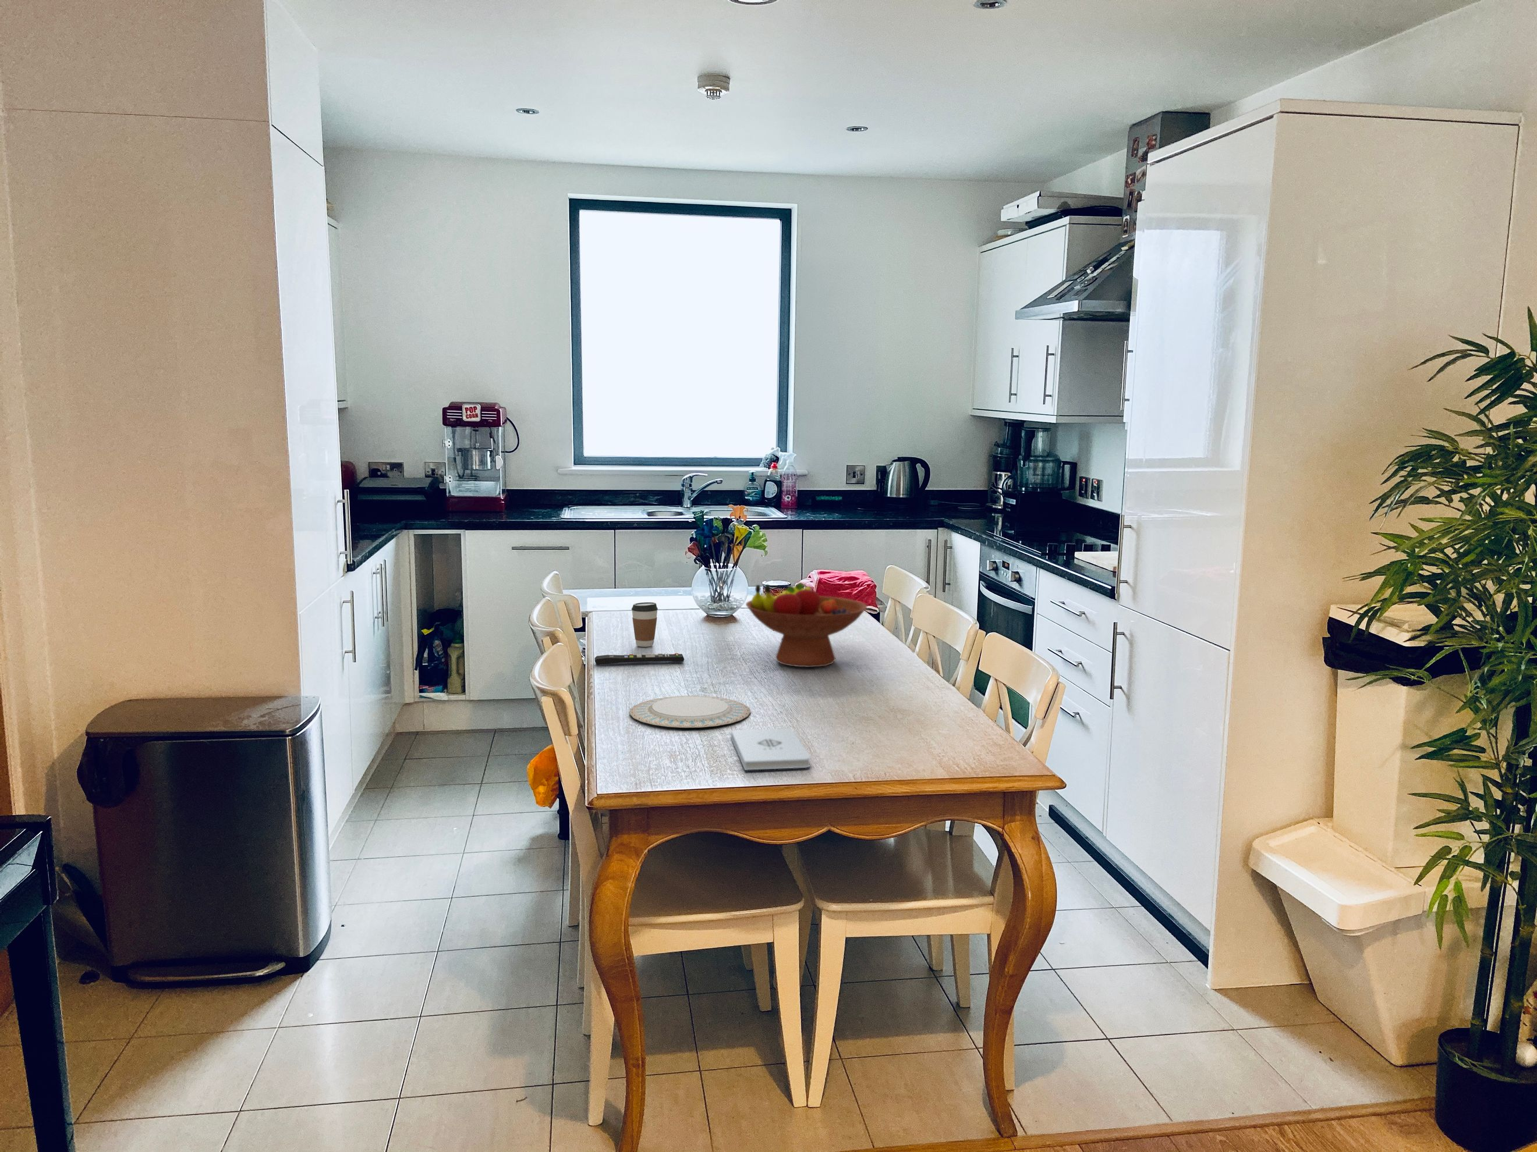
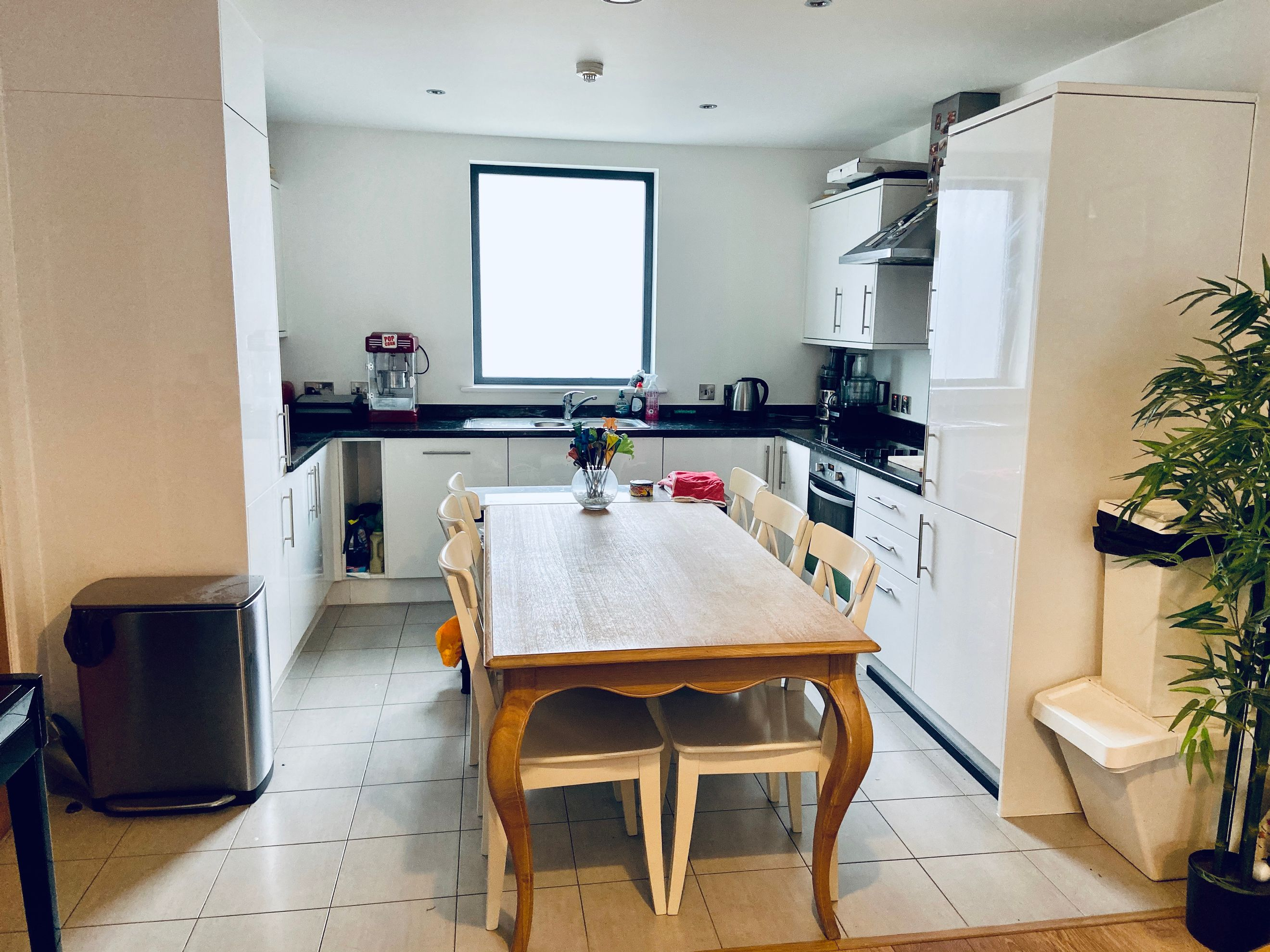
- notepad (768, 748)
- chinaware (690, 709)
- fruit bowl (806, 622)
- coffee cup (645, 624)
- remote control (639, 658)
